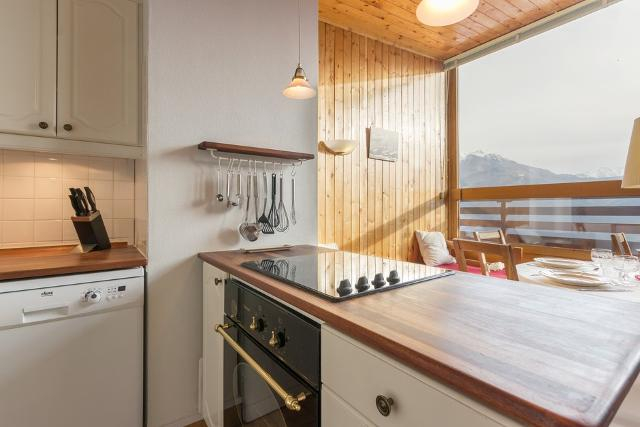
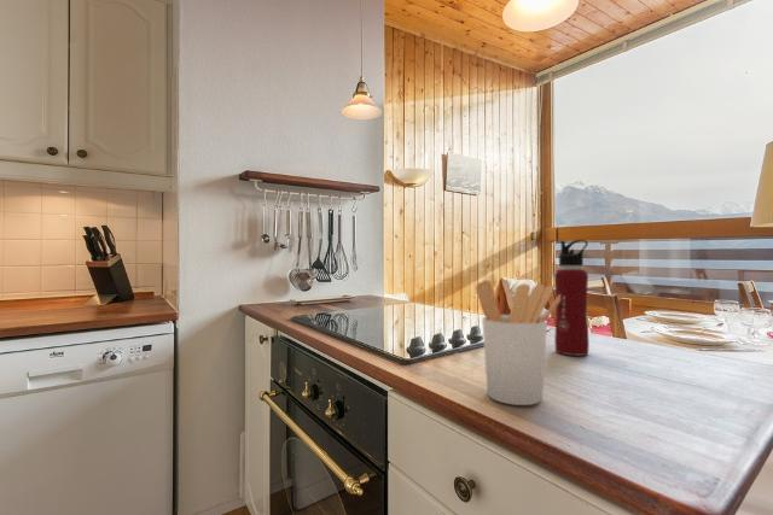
+ utensil holder (521, 335)
+ water bottle (571, 295)
